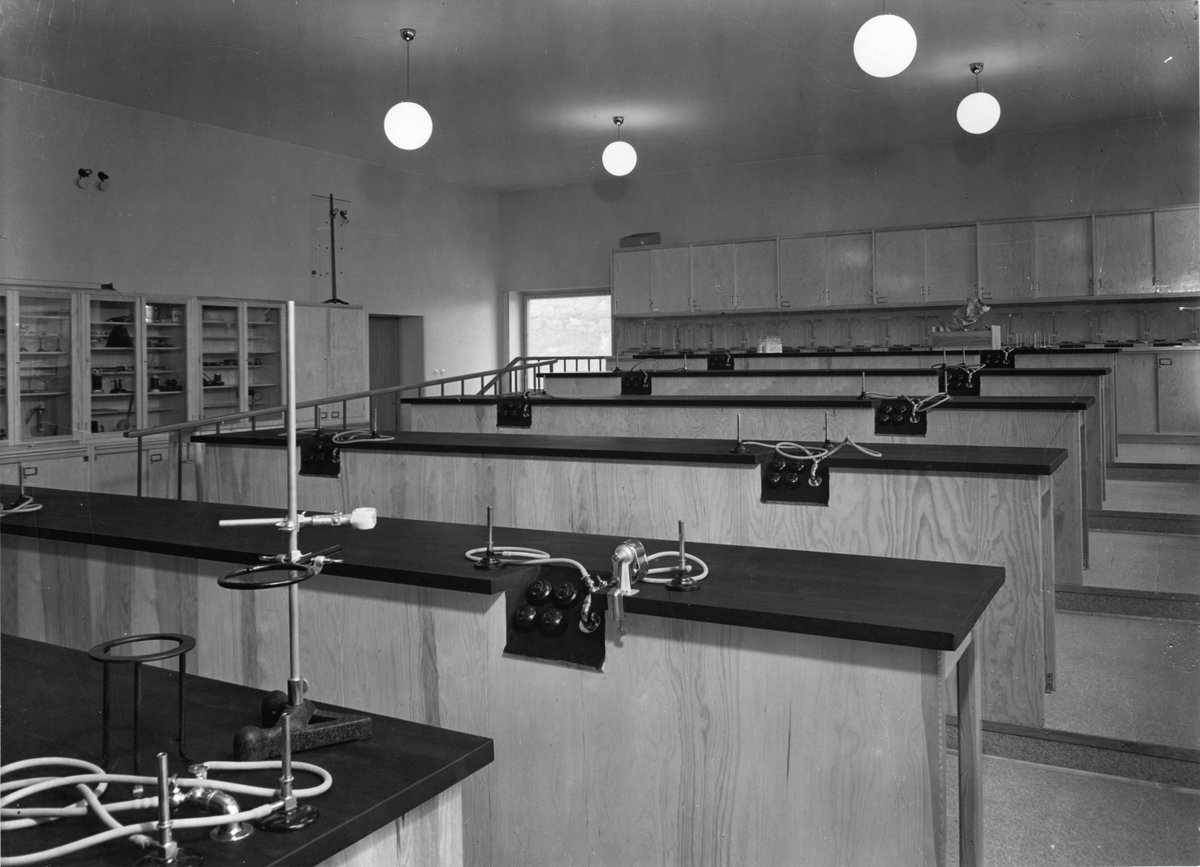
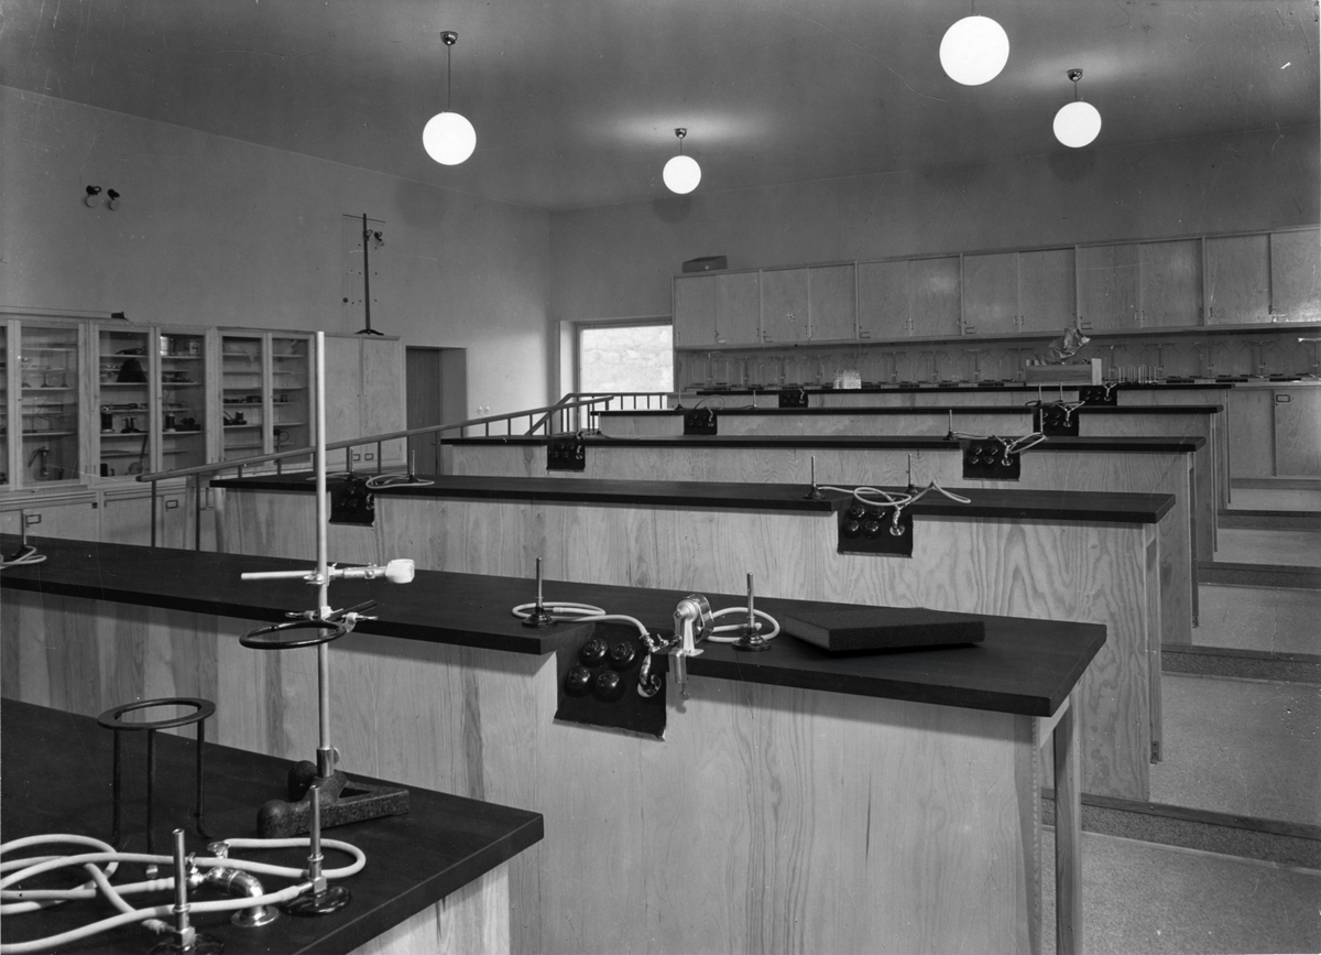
+ notebook (880, 627)
